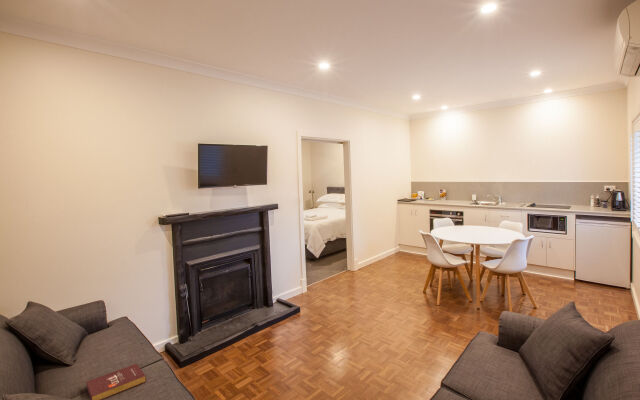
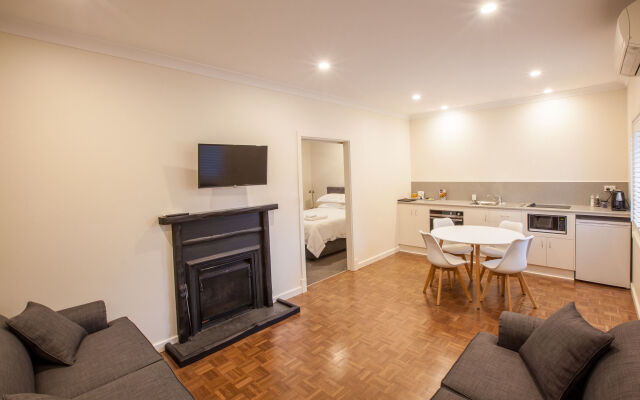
- book (116, 381)
